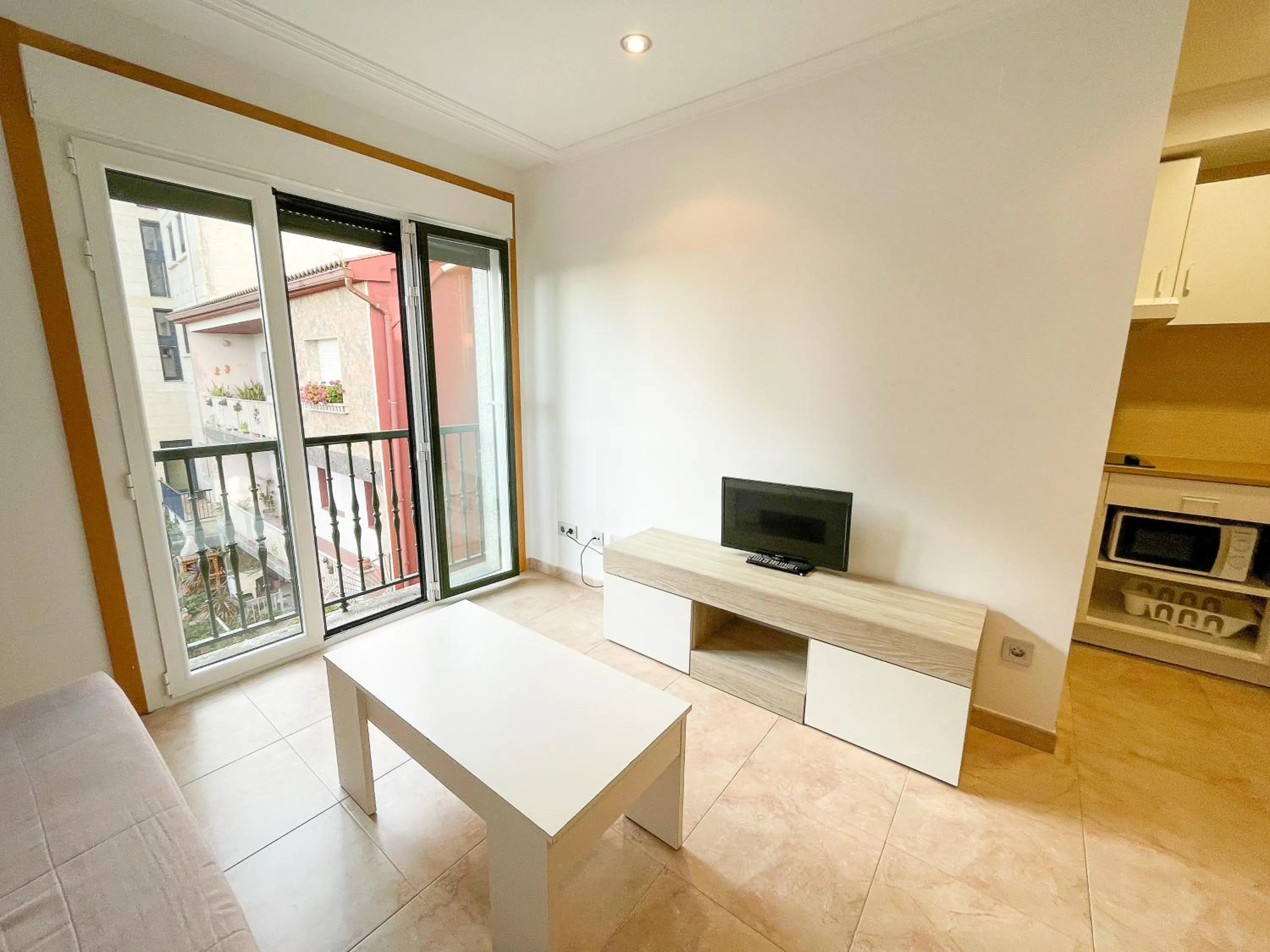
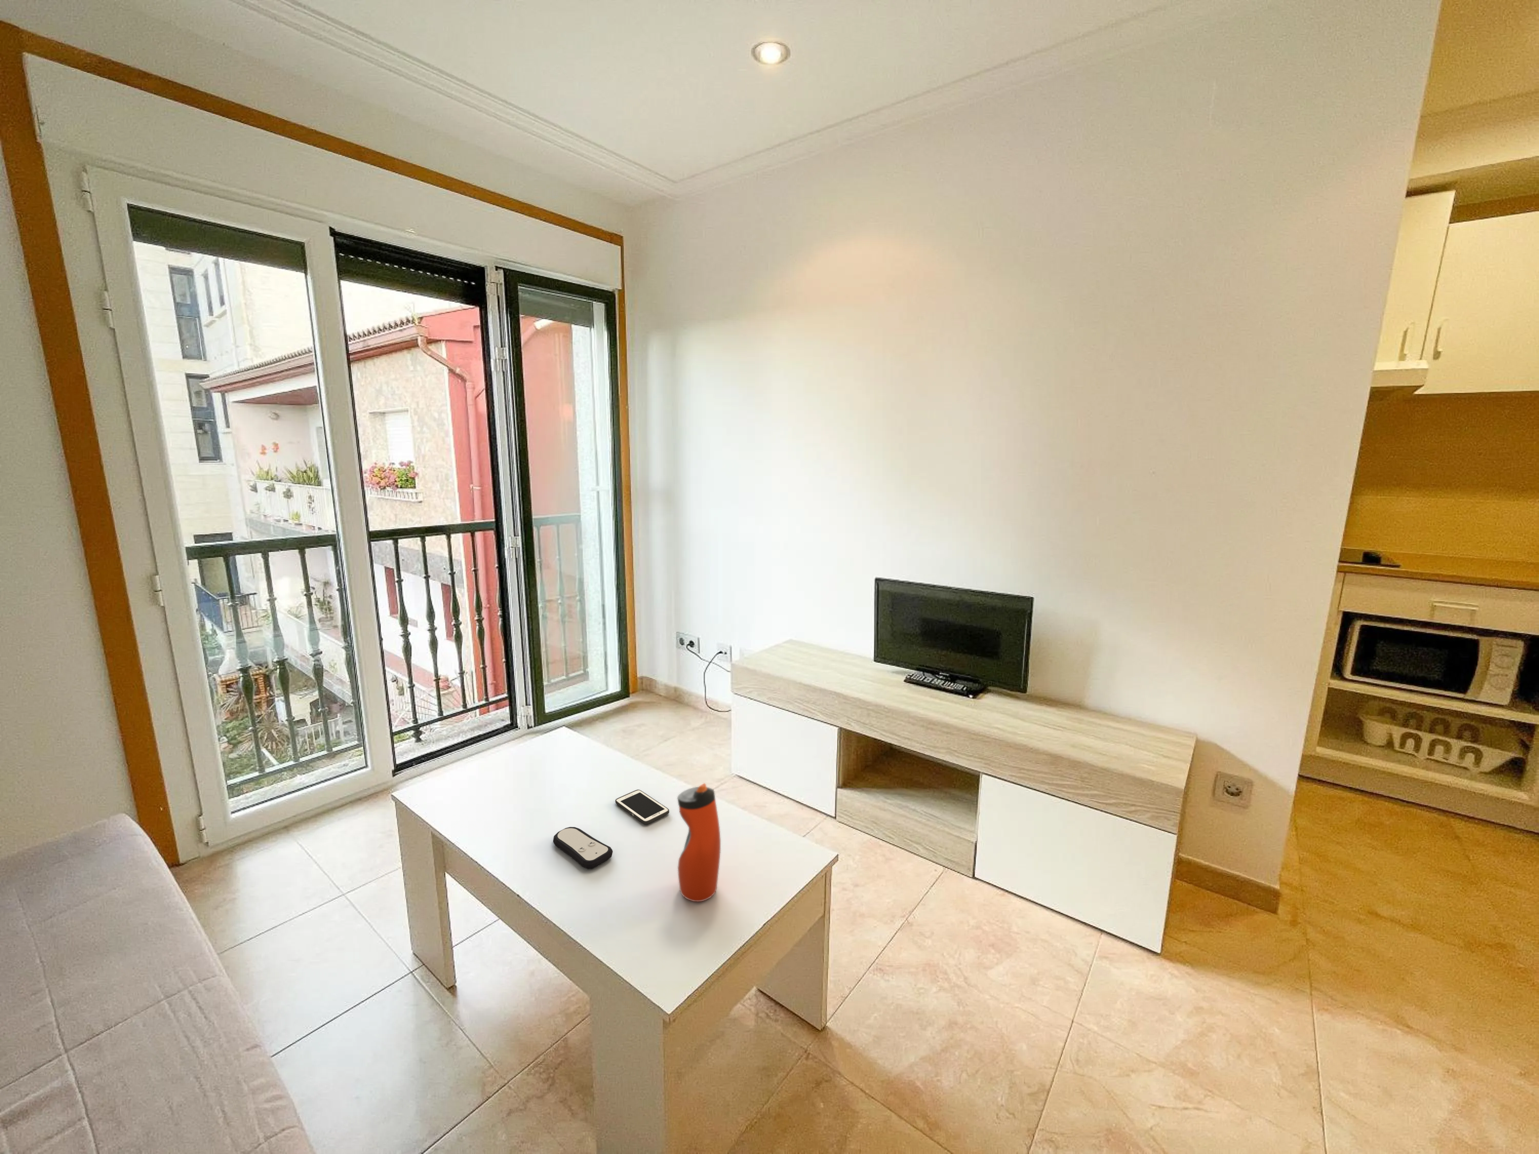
+ remote control (580, 846)
+ water bottle (699, 838)
+ cell phone (642, 806)
